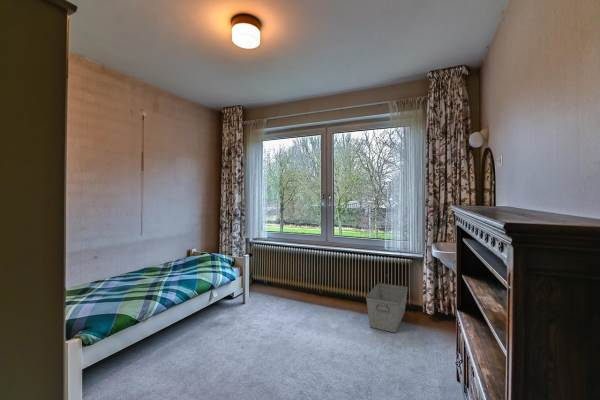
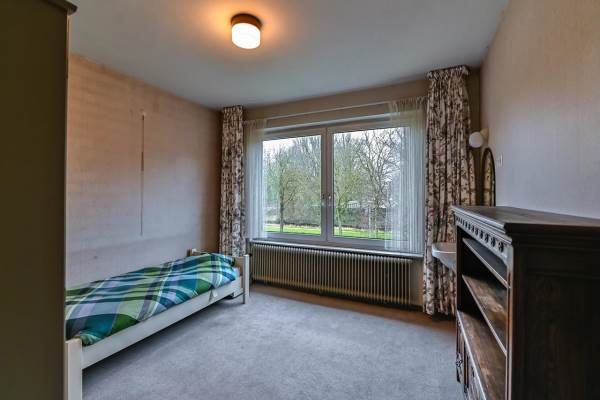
- storage bin (387, 305)
